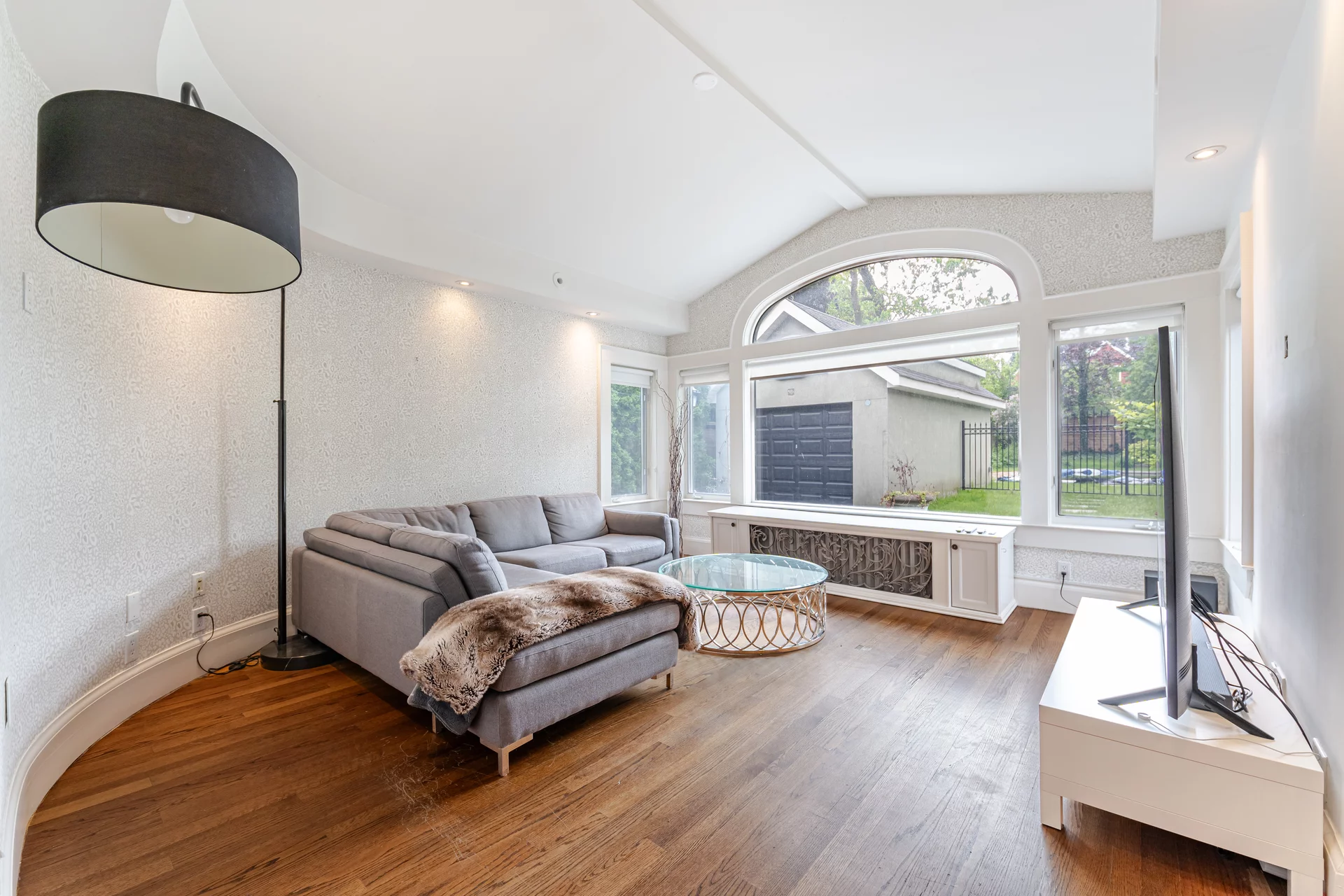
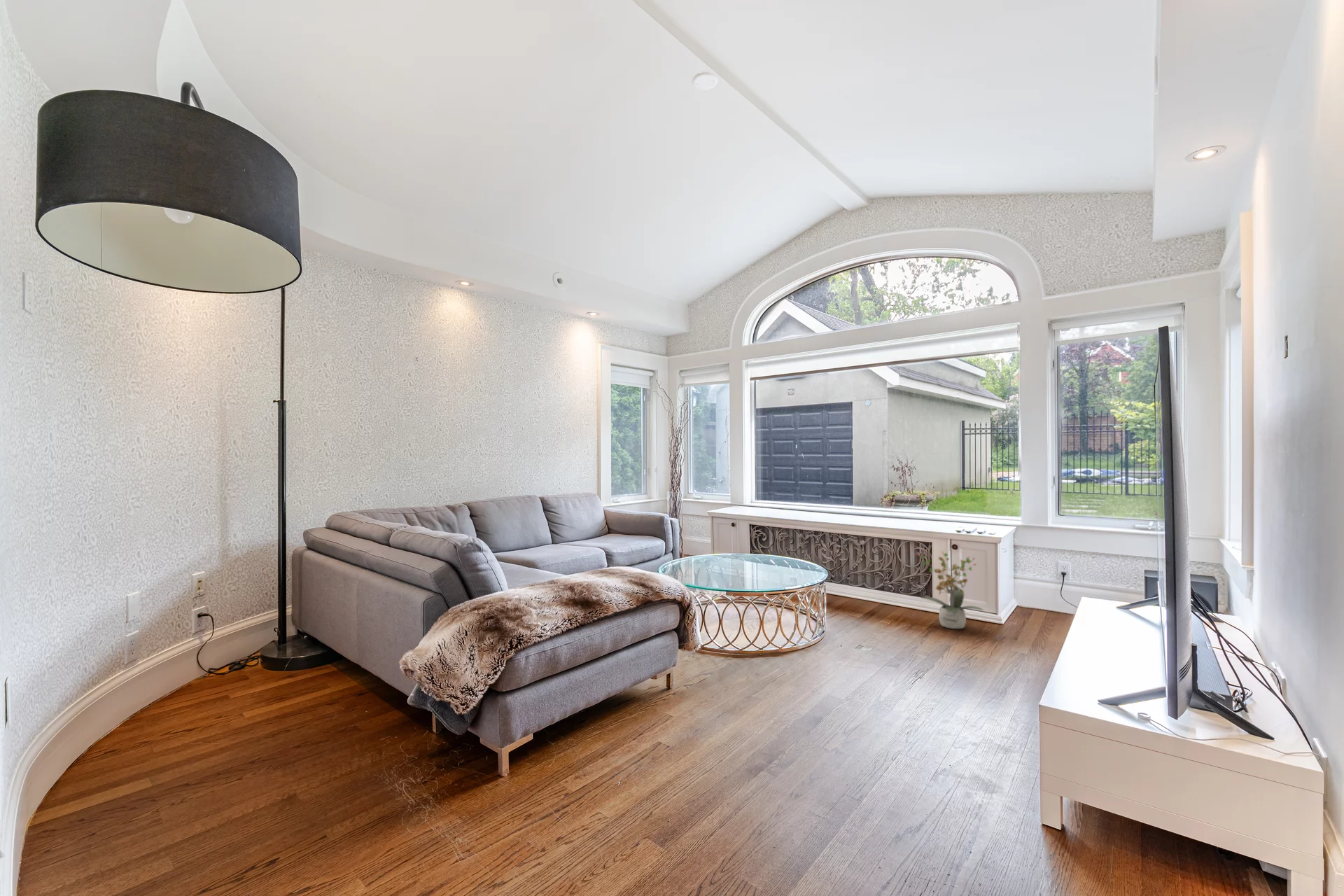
+ potted plant (949, 589)
